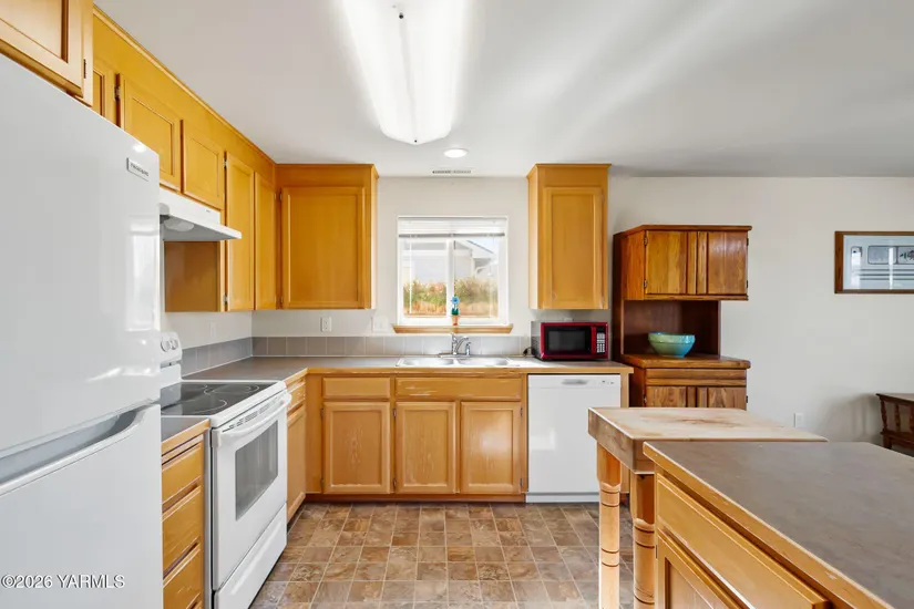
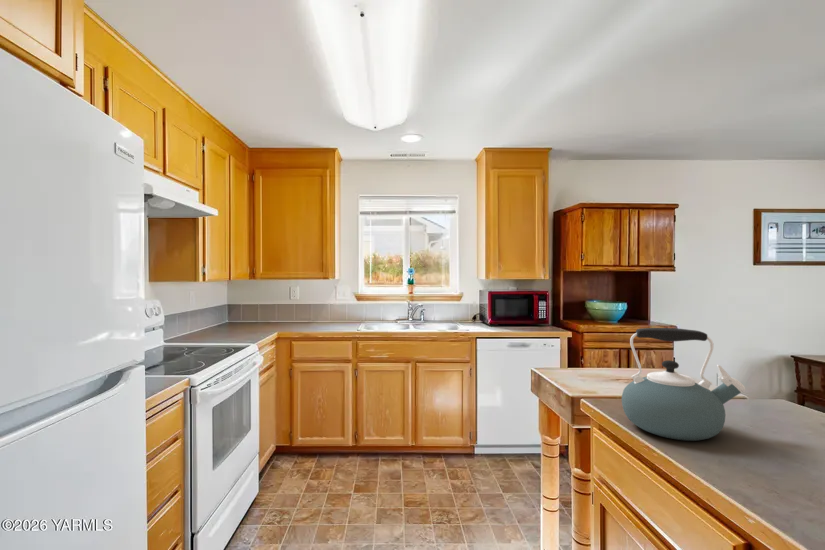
+ kettle (680, 378)
